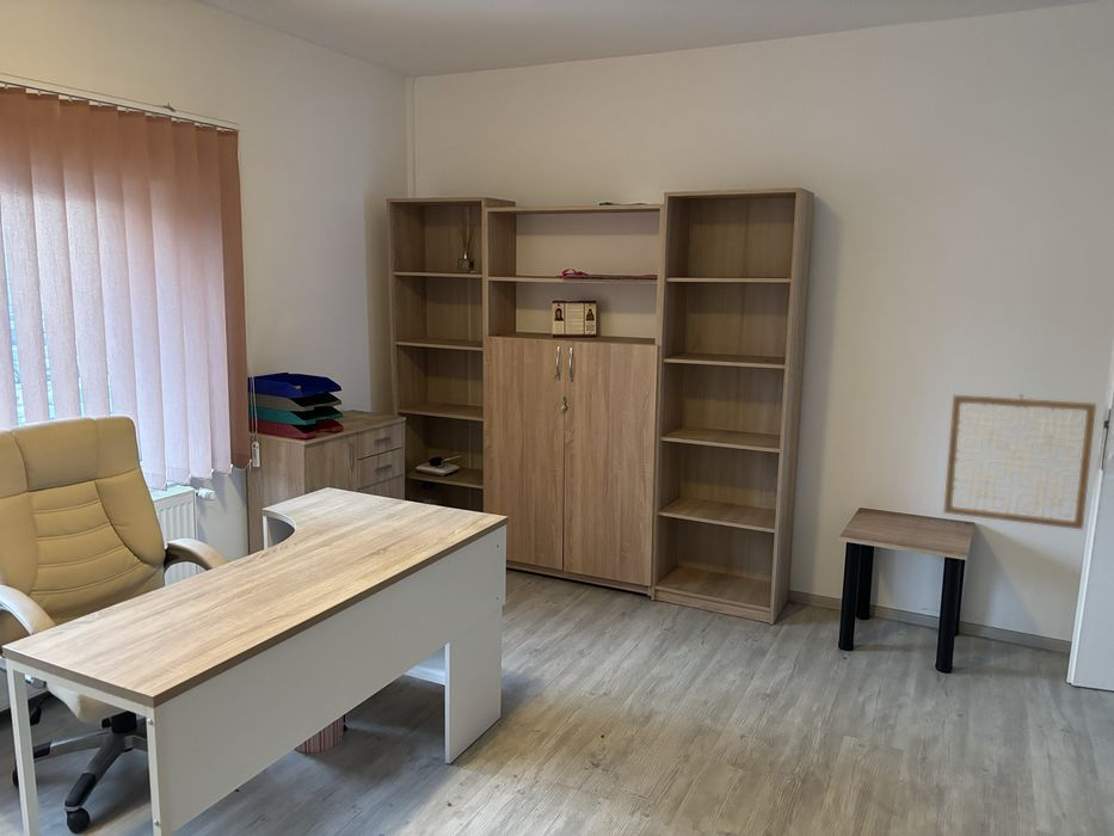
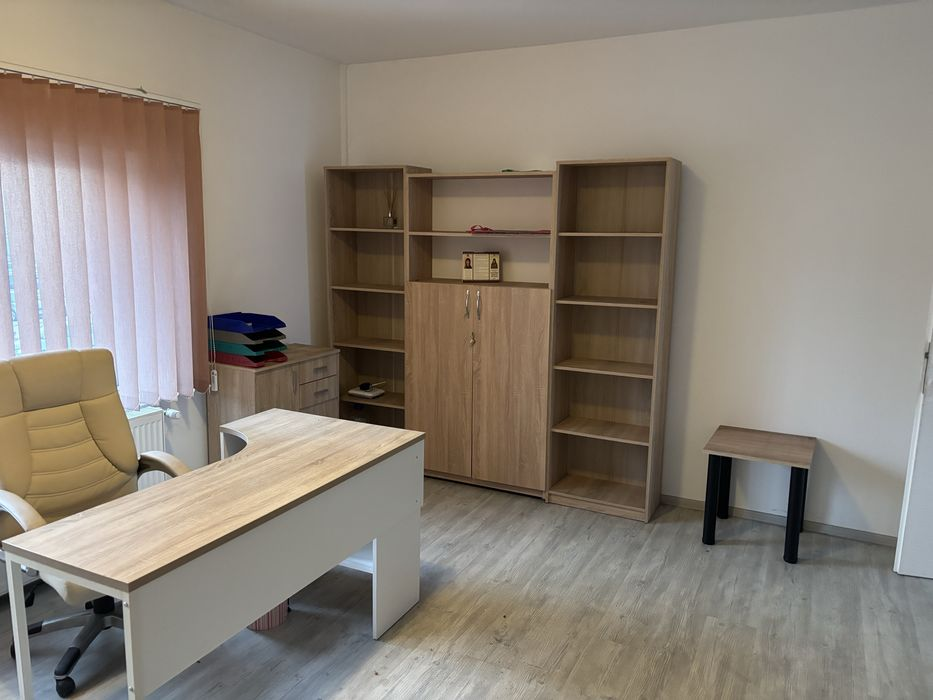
- wall art (1016, 456)
